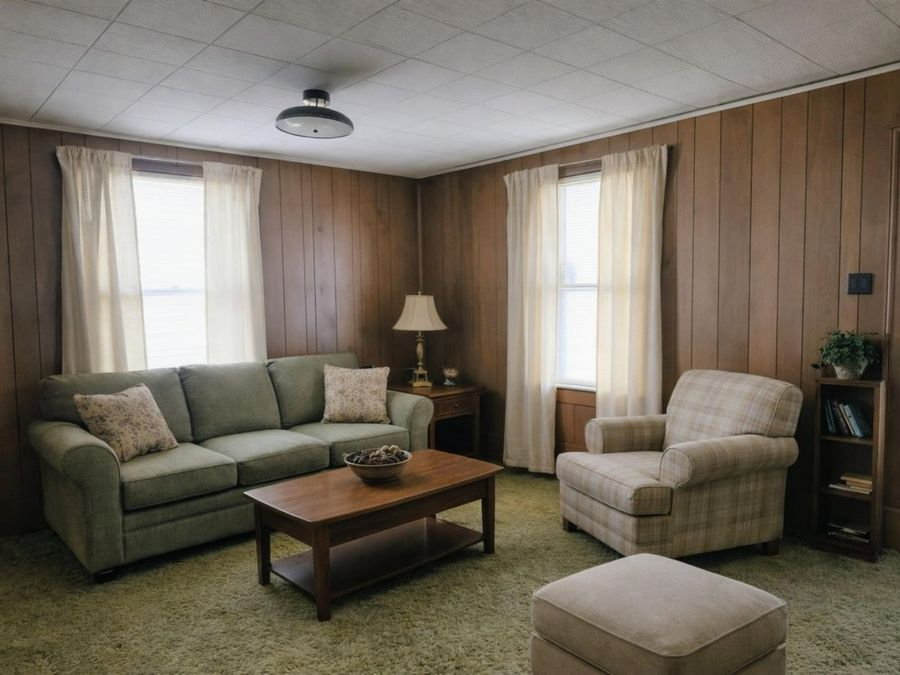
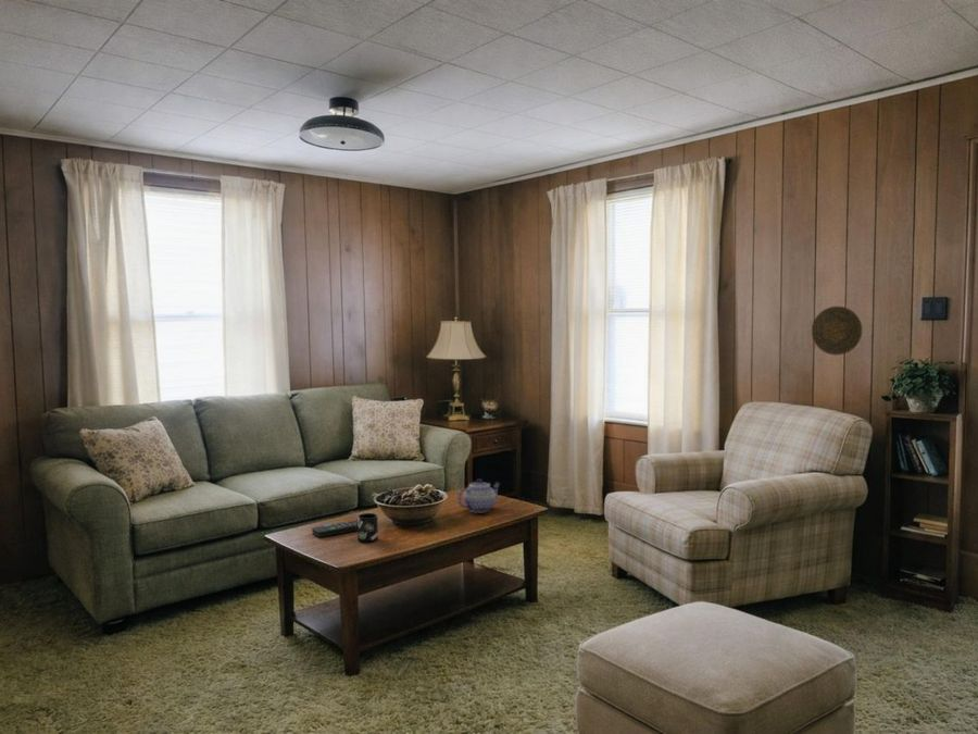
+ mug (365, 526)
+ teapot (479, 494)
+ decorative plate (835, 331)
+ remote control (339, 527)
